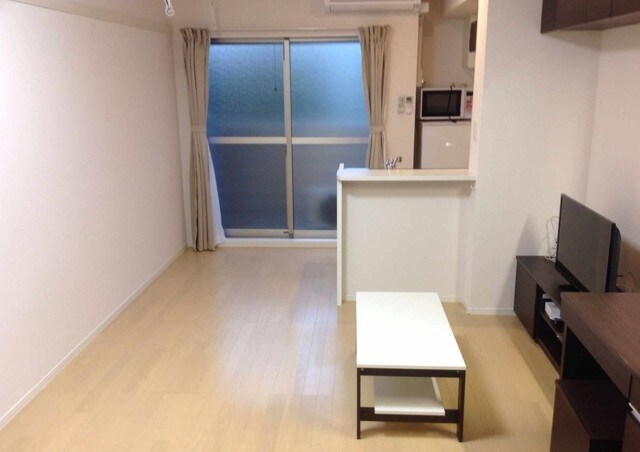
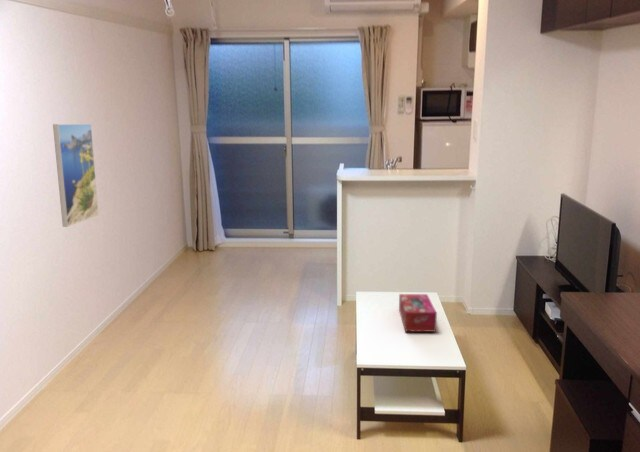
+ tissue box (416, 312)
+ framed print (77, 173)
